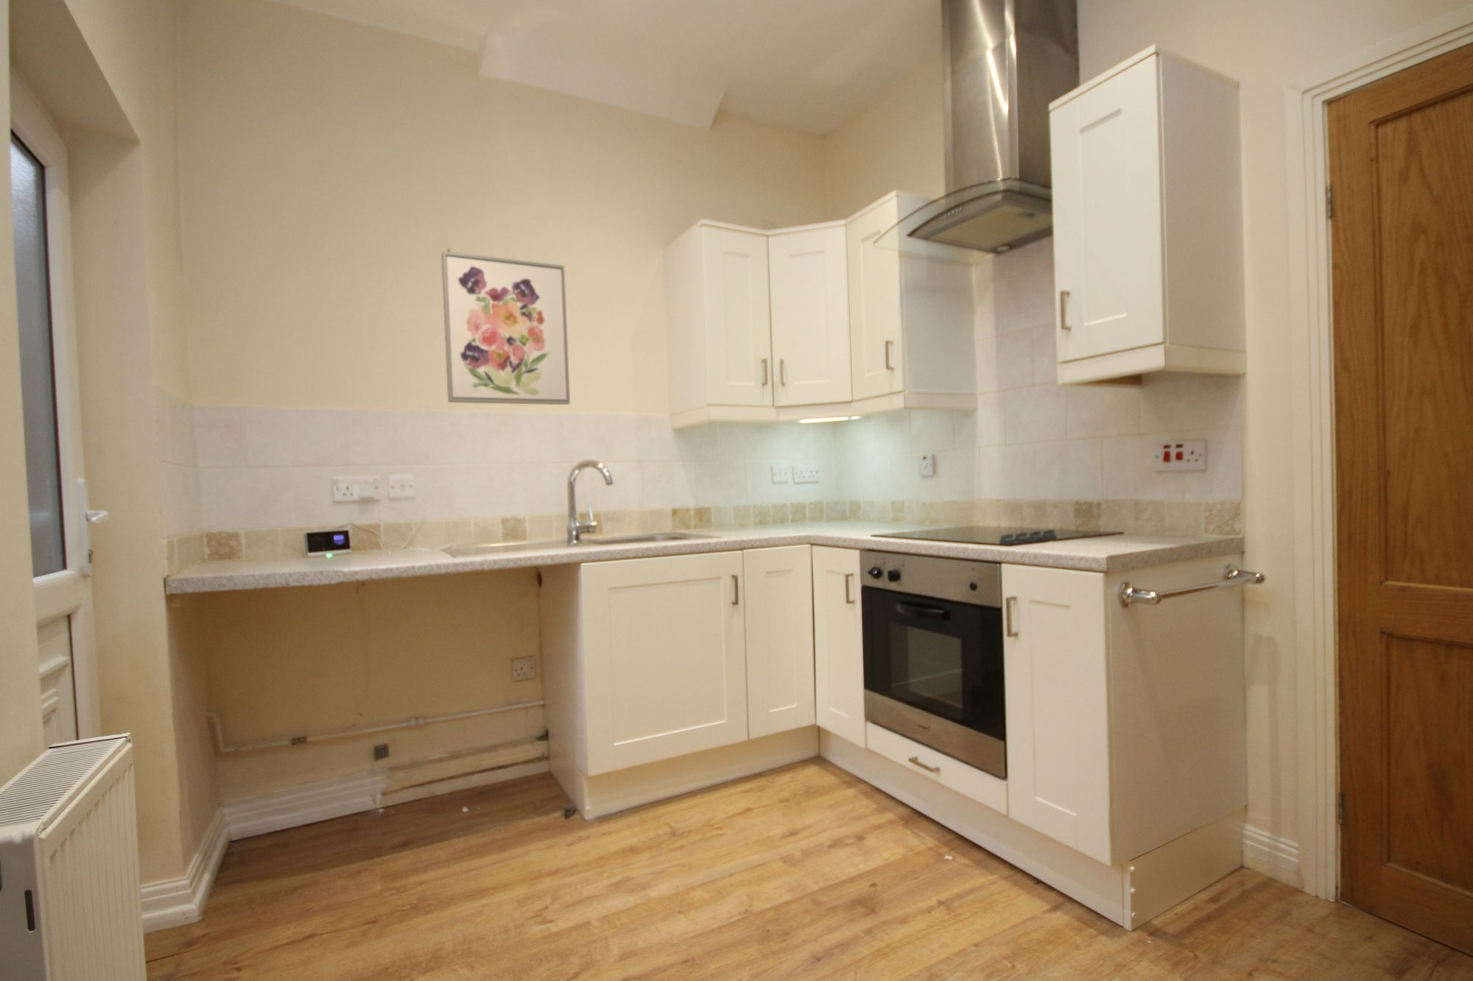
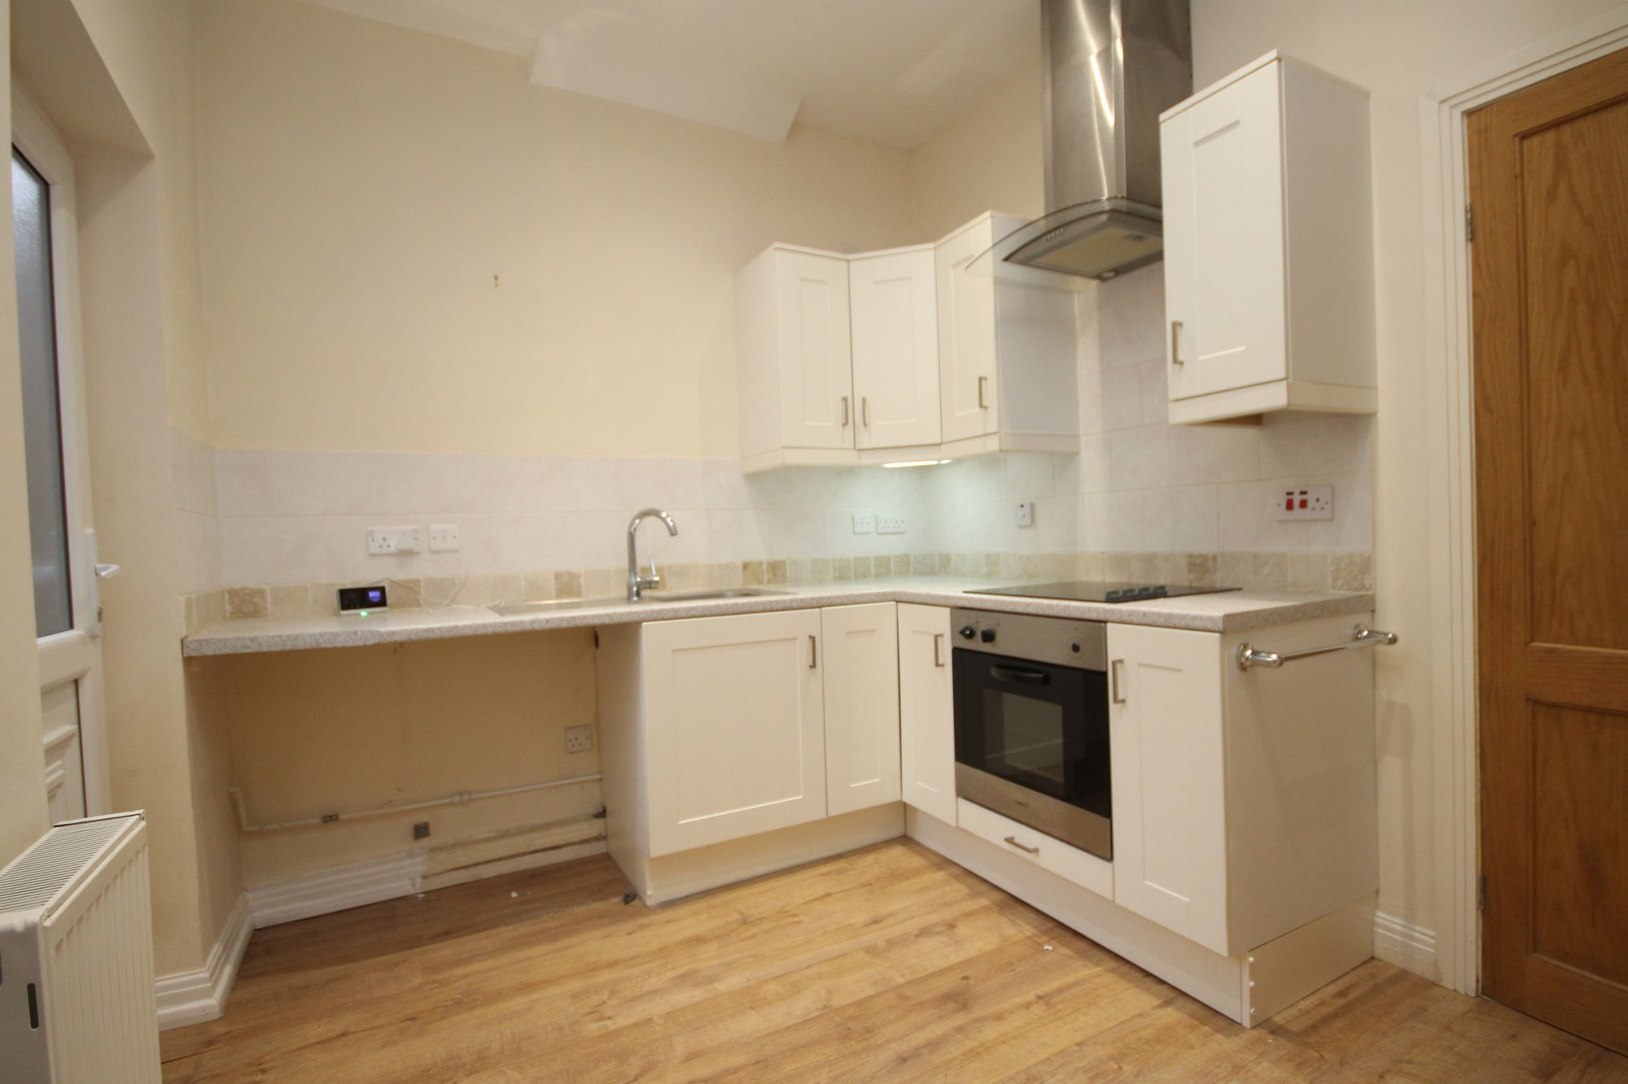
- wall art (507, 331)
